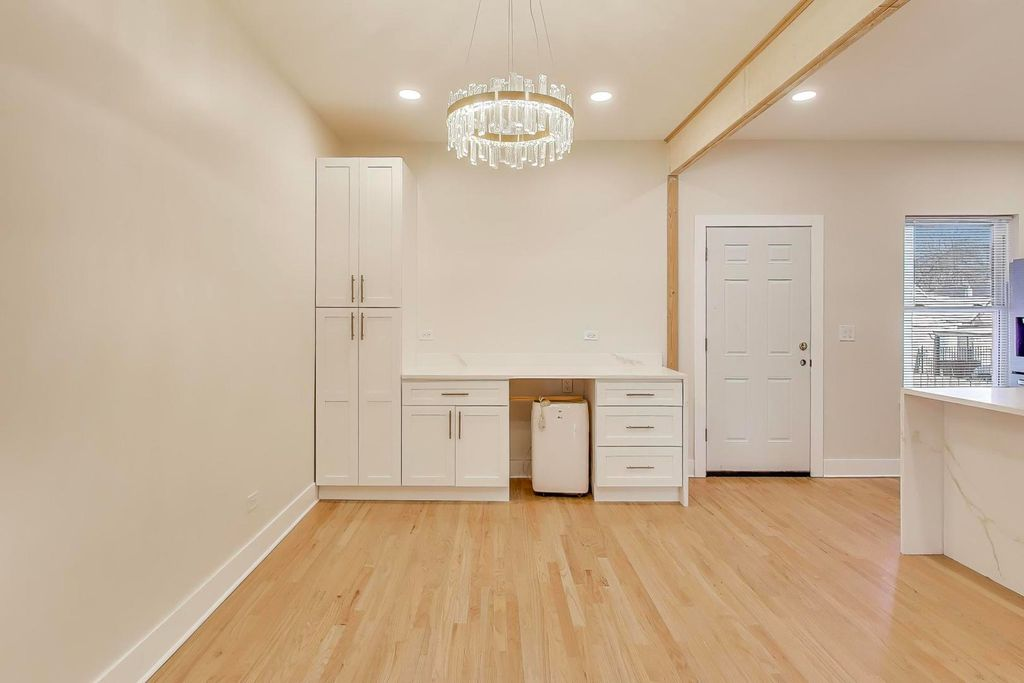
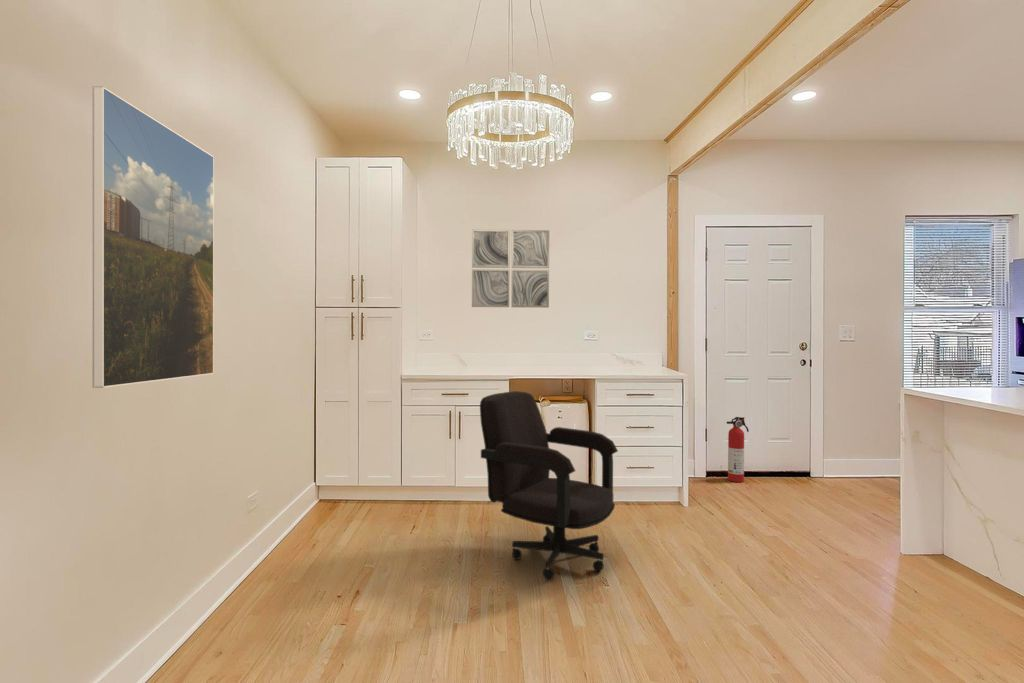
+ office chair (551, 478)
+ wall art (509, 267)
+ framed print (163, 253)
+ fire extinguisher (737, 448)
